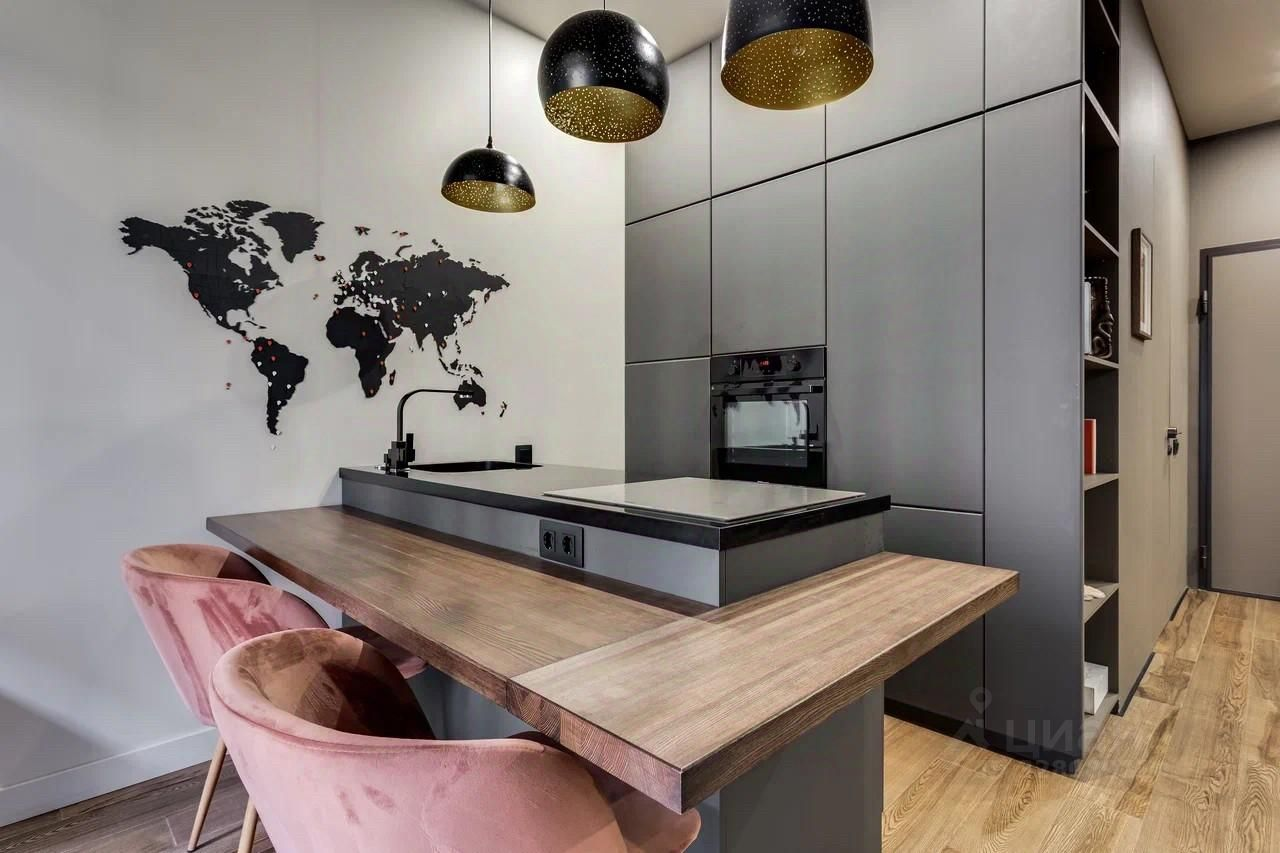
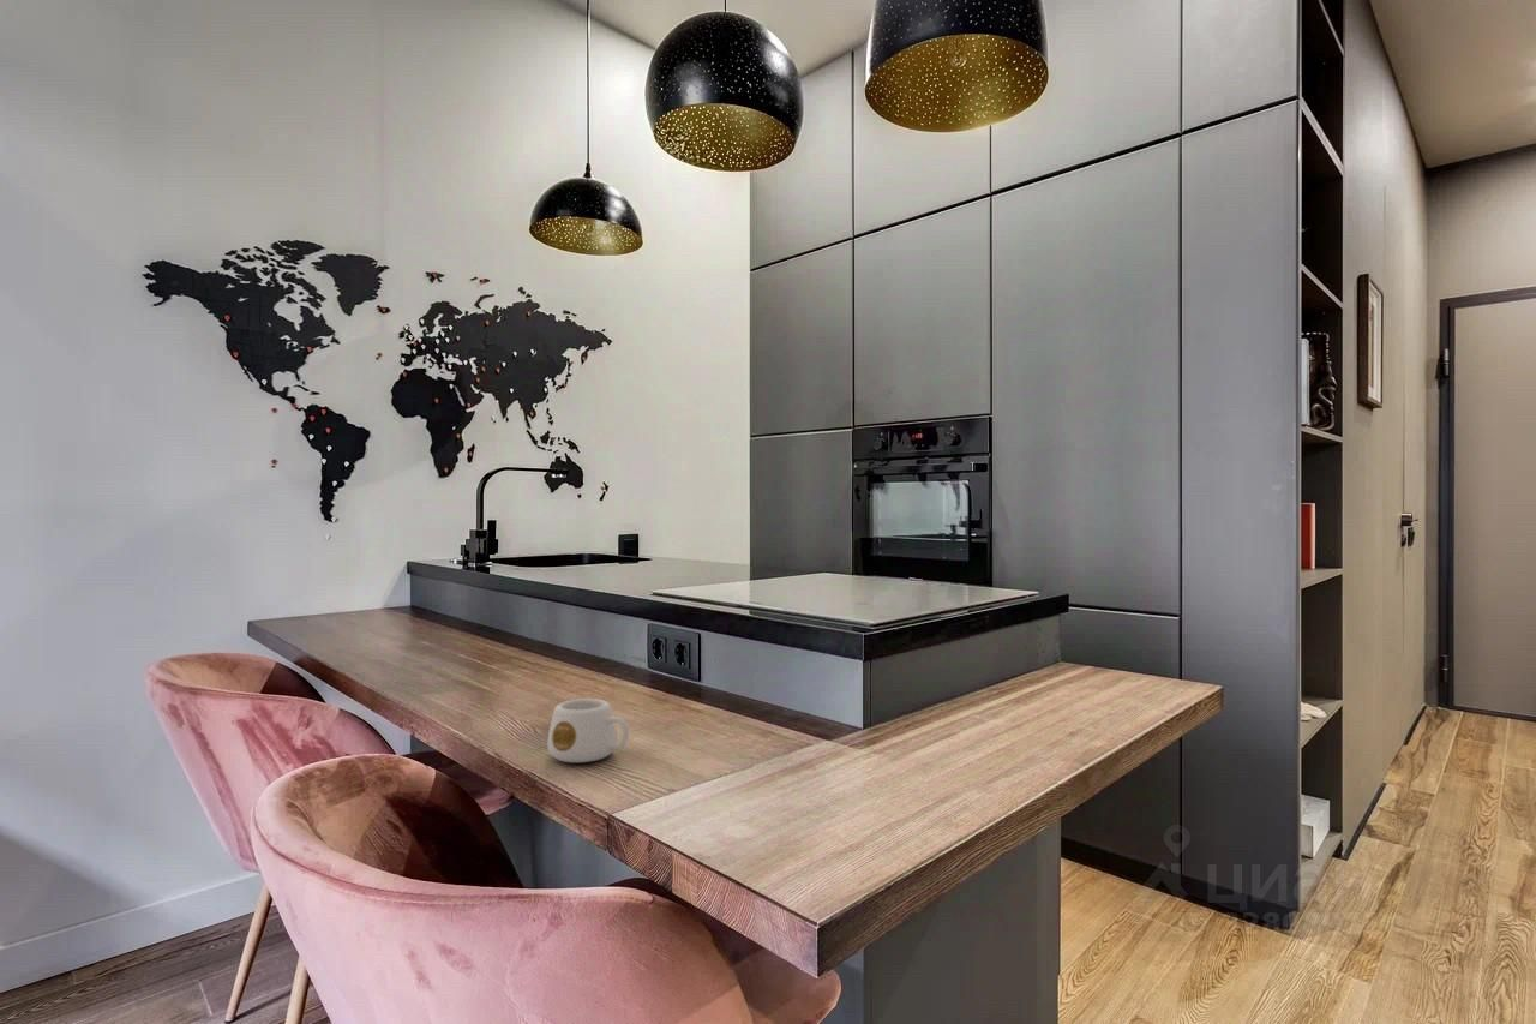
+ mug (590, 730)
